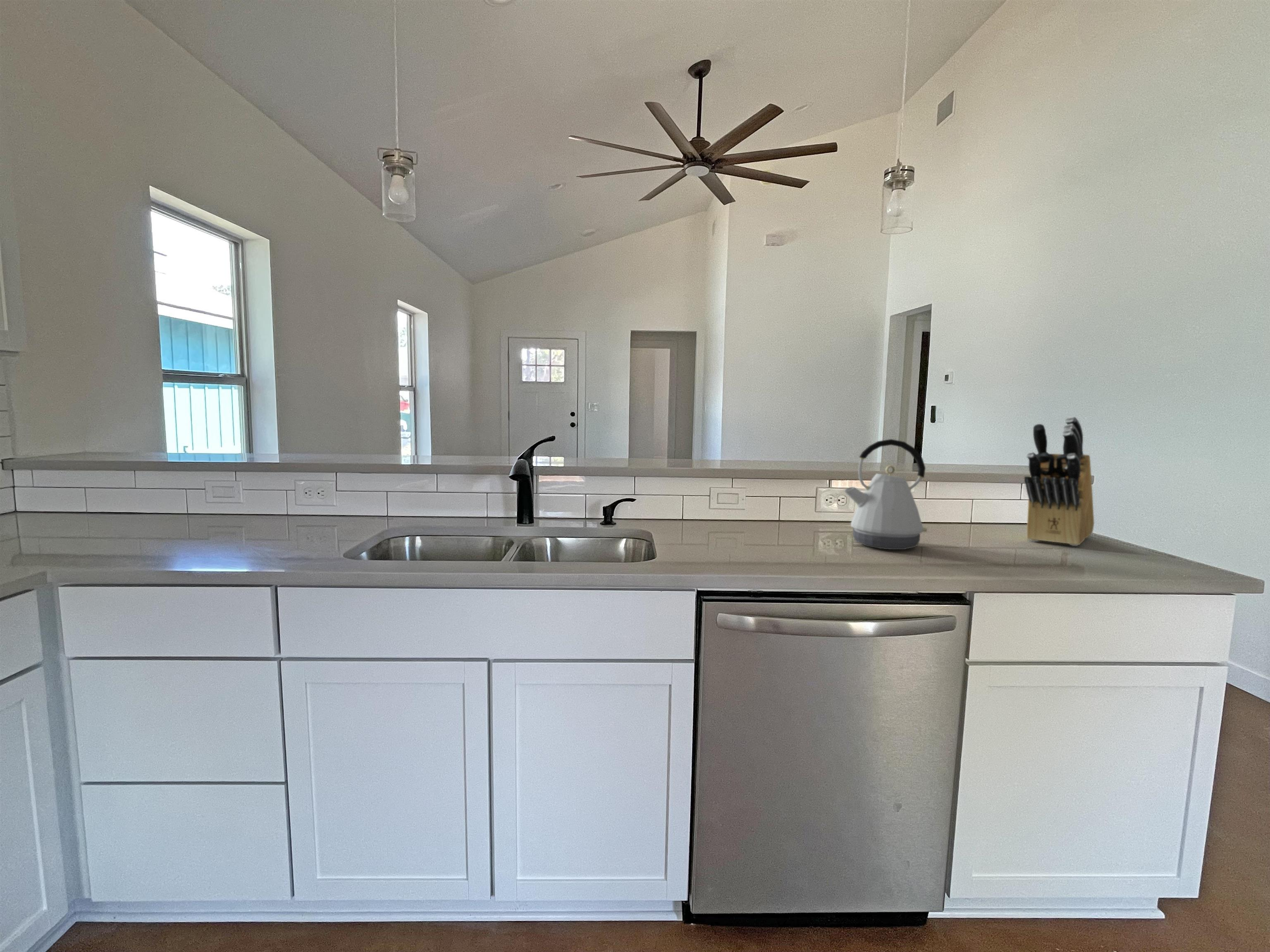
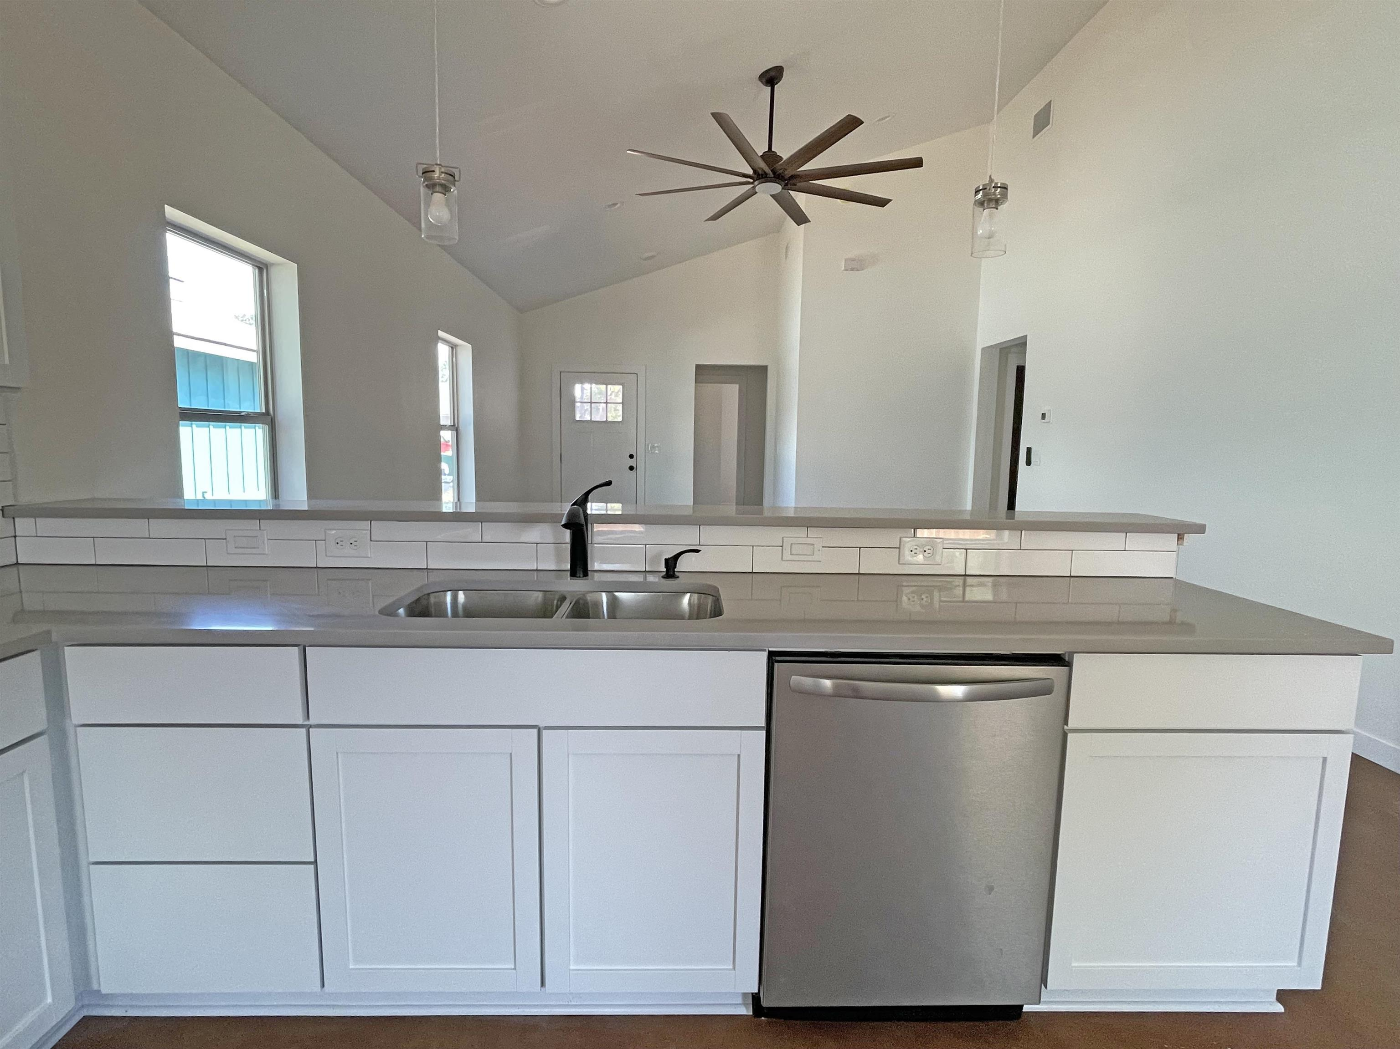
- kettle (886, 492)
- knife block (1062, 479)
